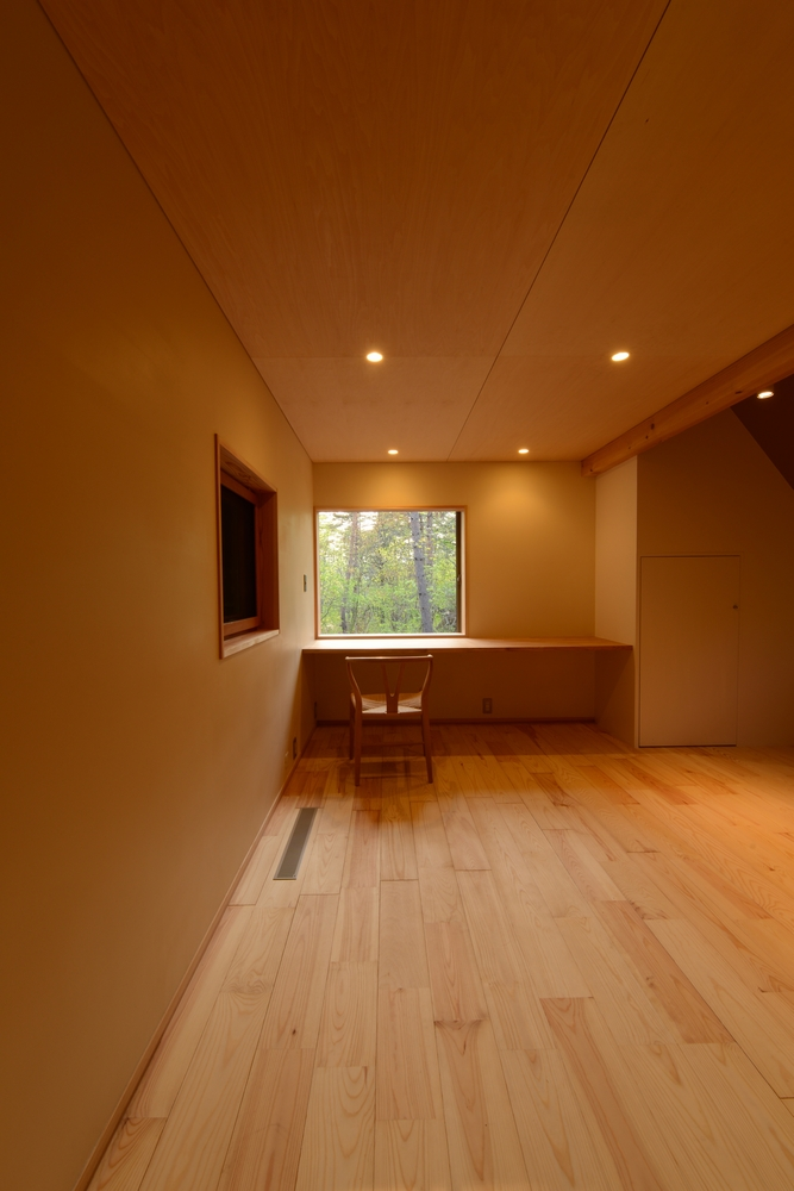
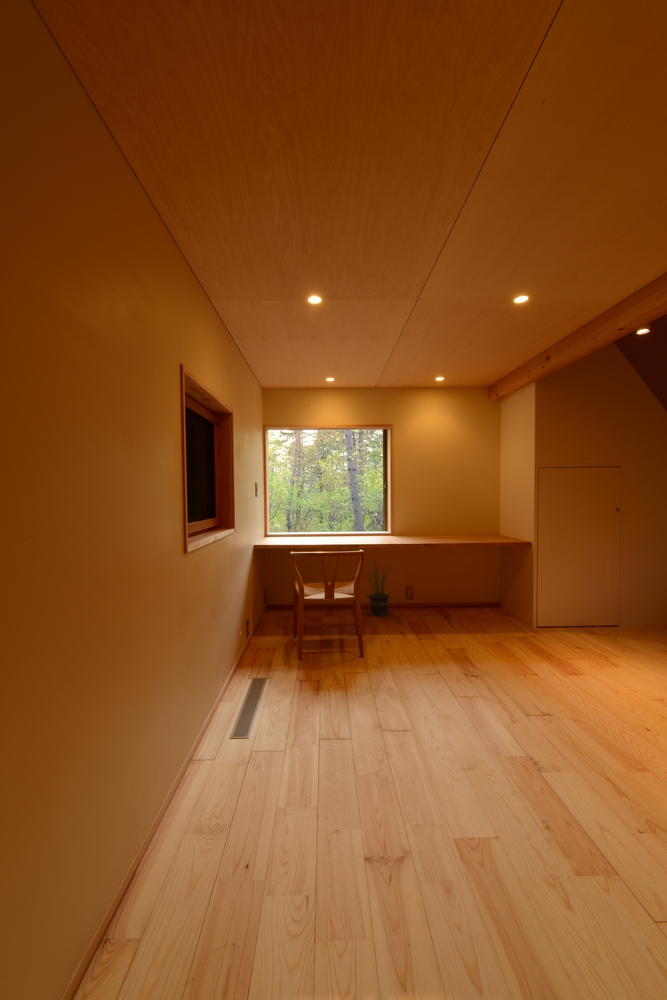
+ potted plant (377, 586)
